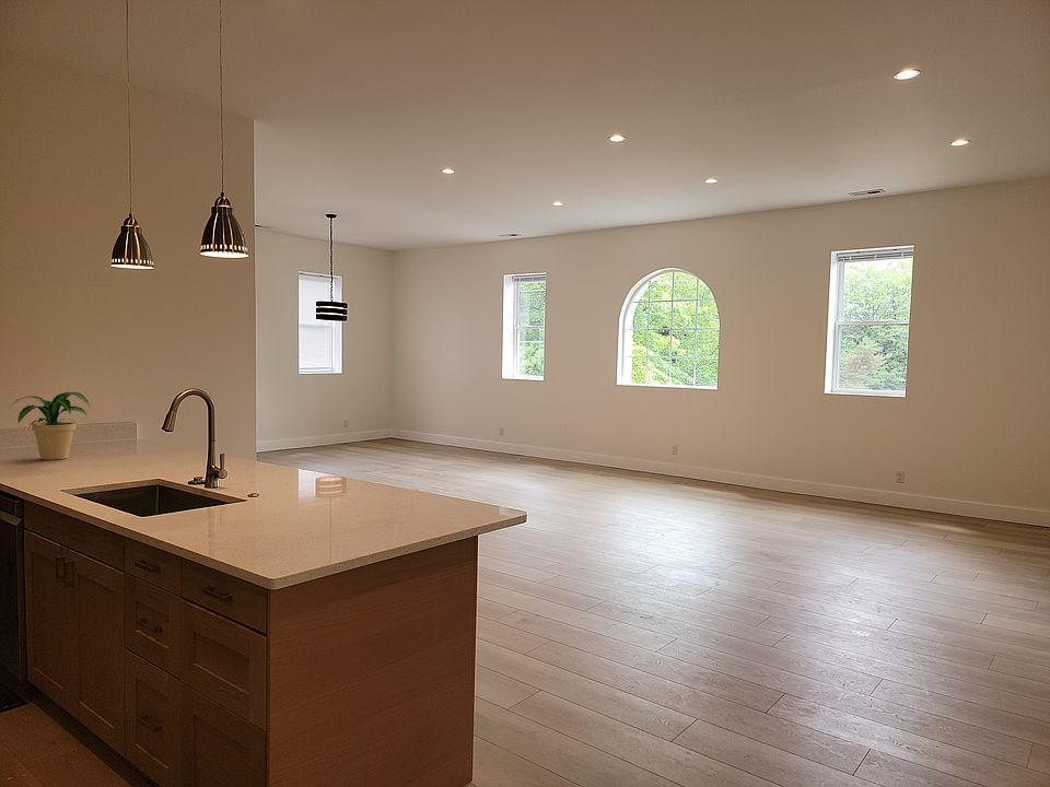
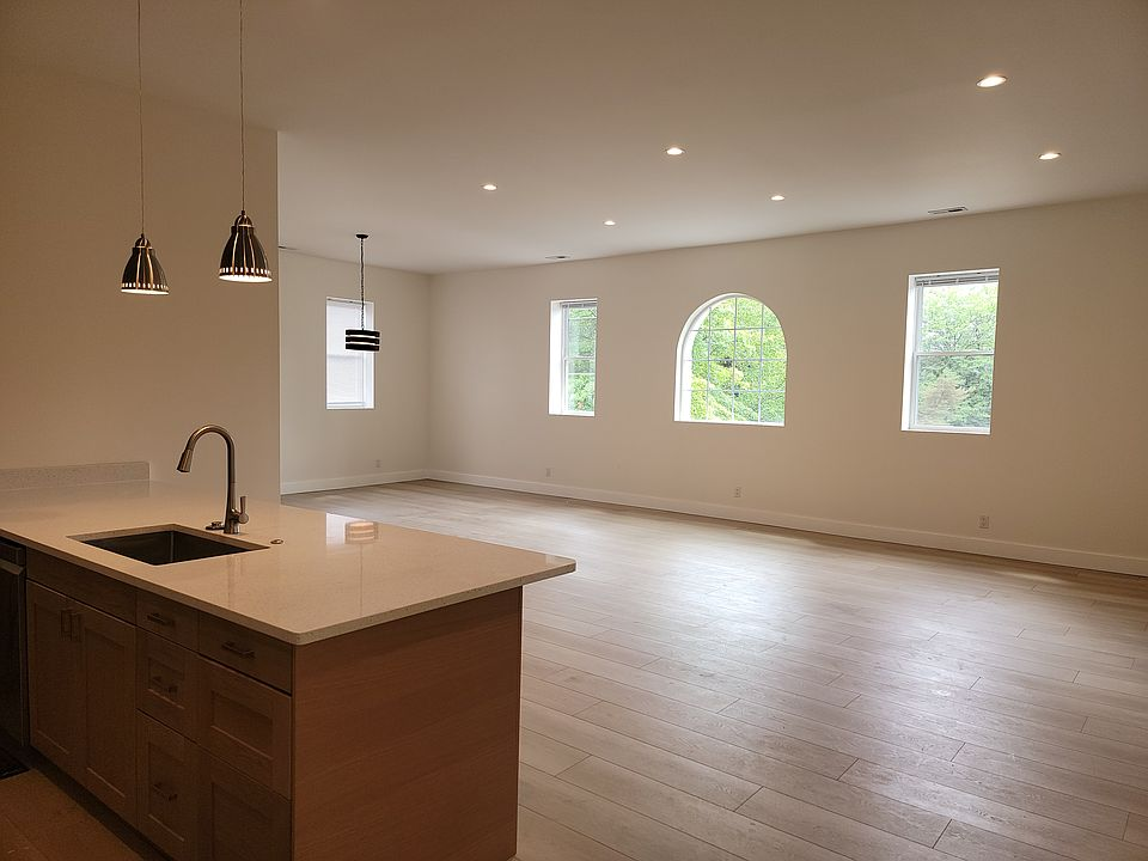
- potted plant (55, 424)
